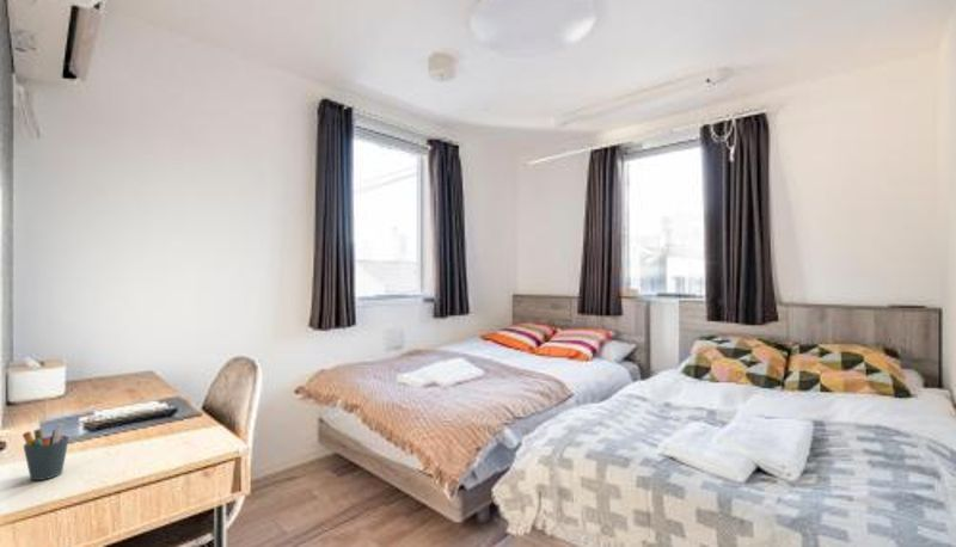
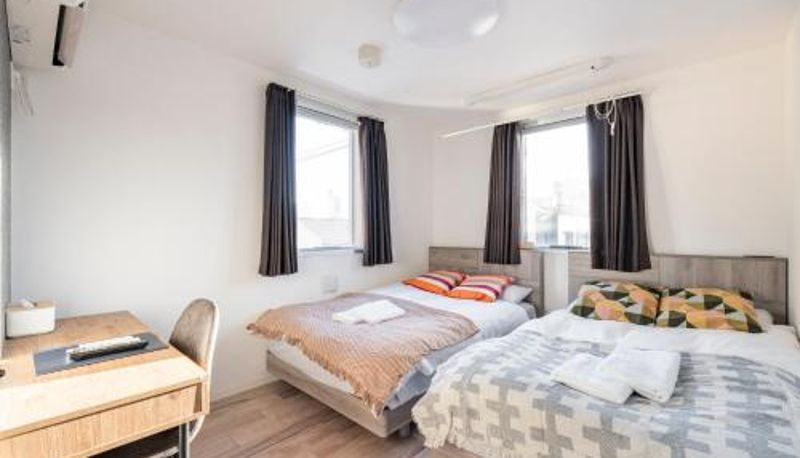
- pen holder (45, 449)
